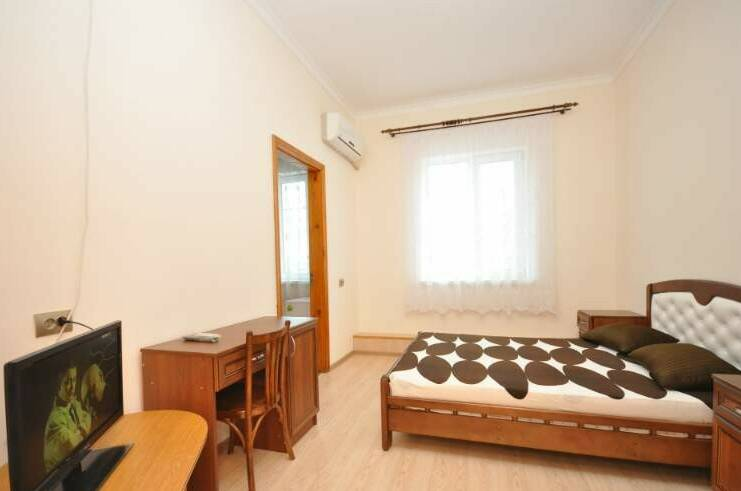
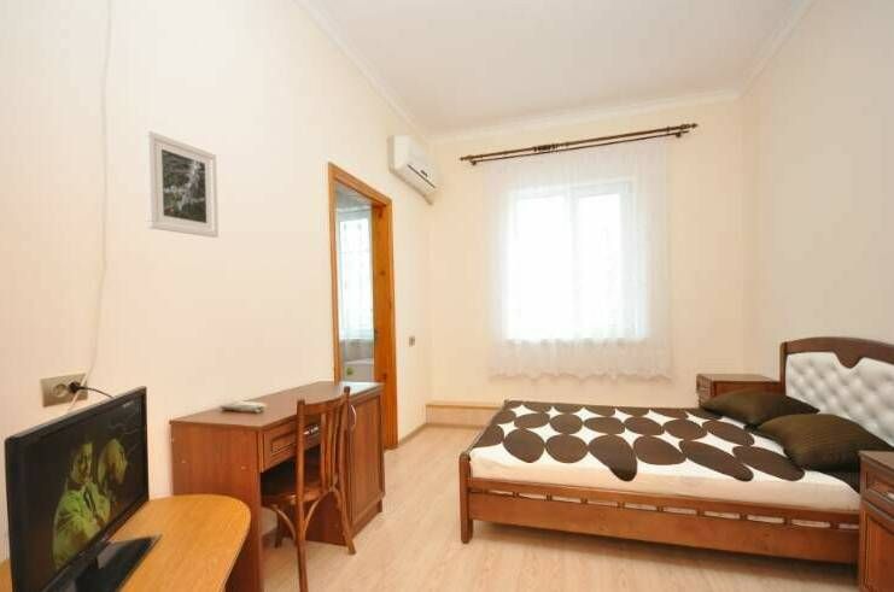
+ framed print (183, 188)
